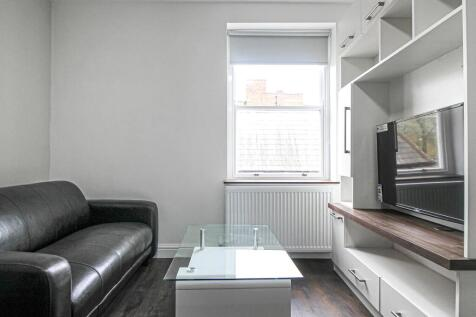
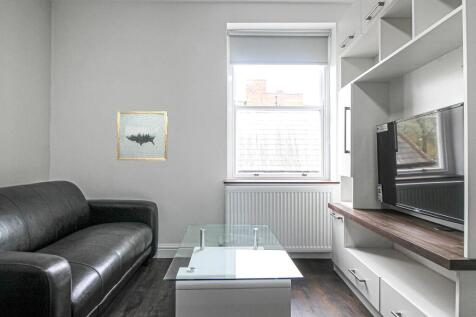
+ wall art (142, 136)
